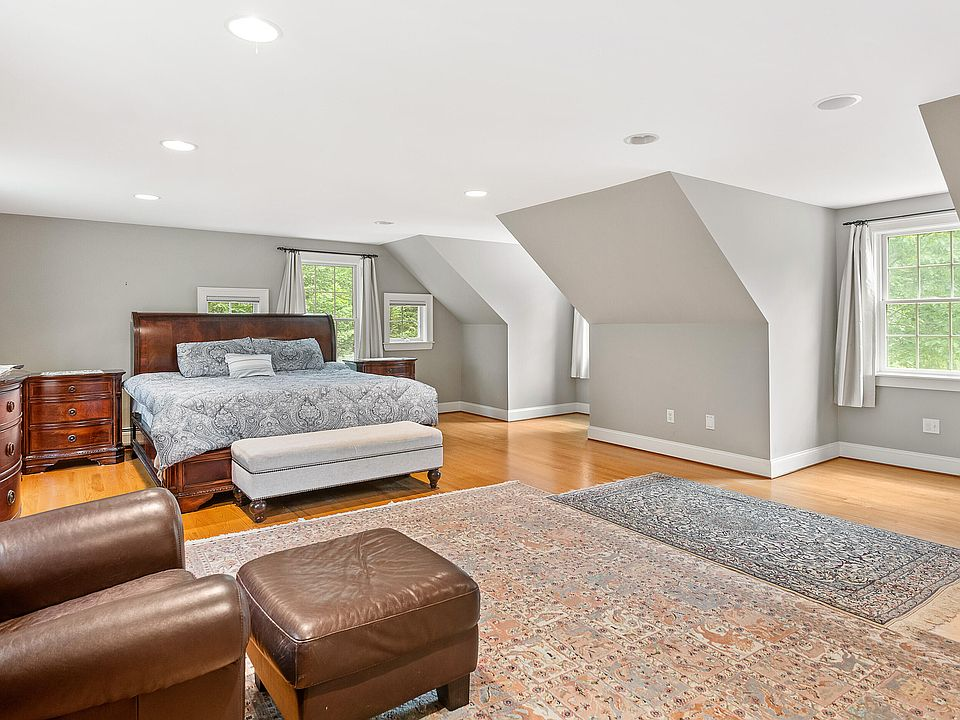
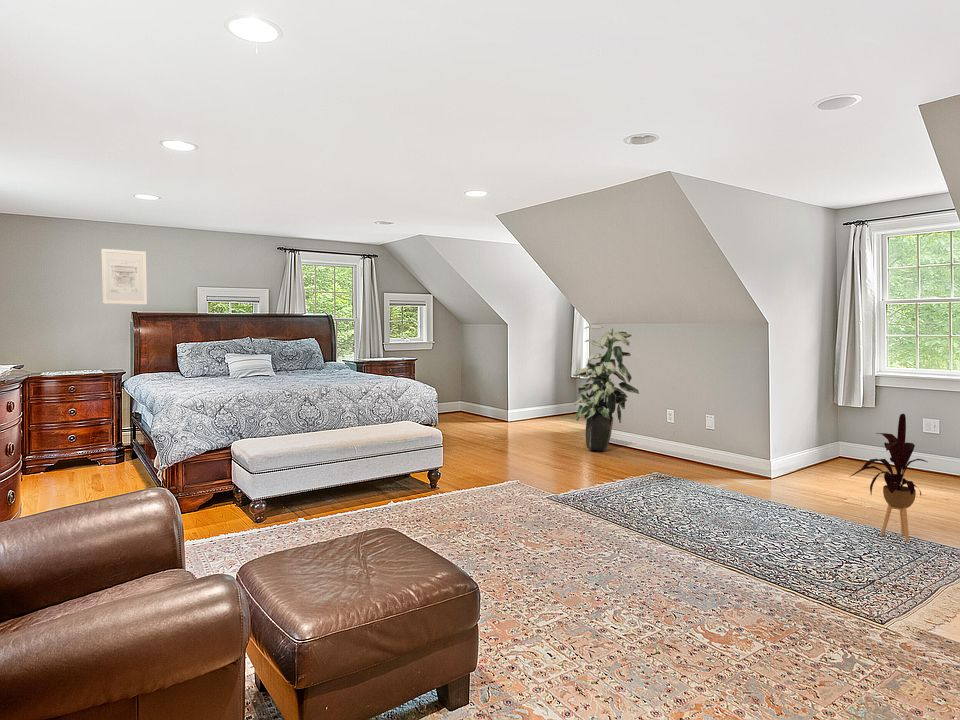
+ wall art (124, 277)
+ indoor plant (601, 387)
+ house plant (890, 474)
